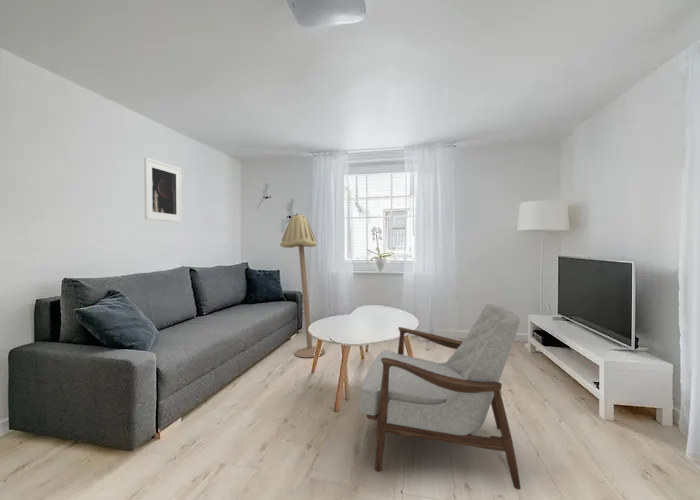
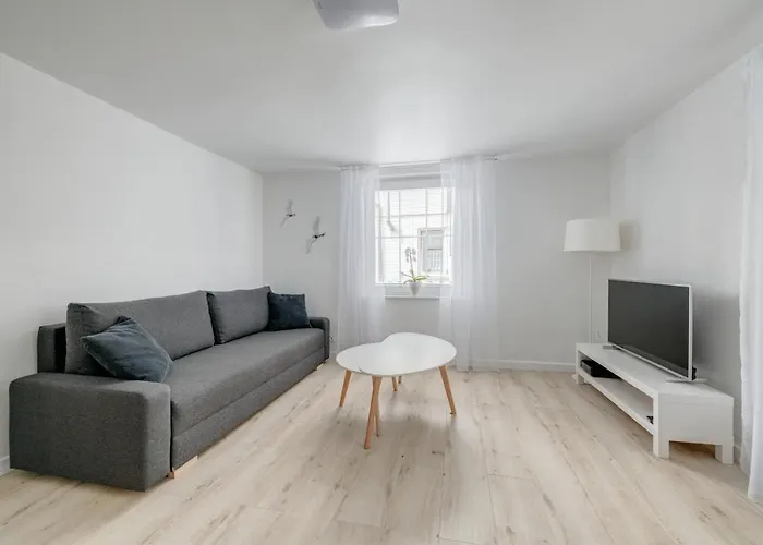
- armchair (438, 375)
- floor lamp (302, 283)
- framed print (164, 192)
